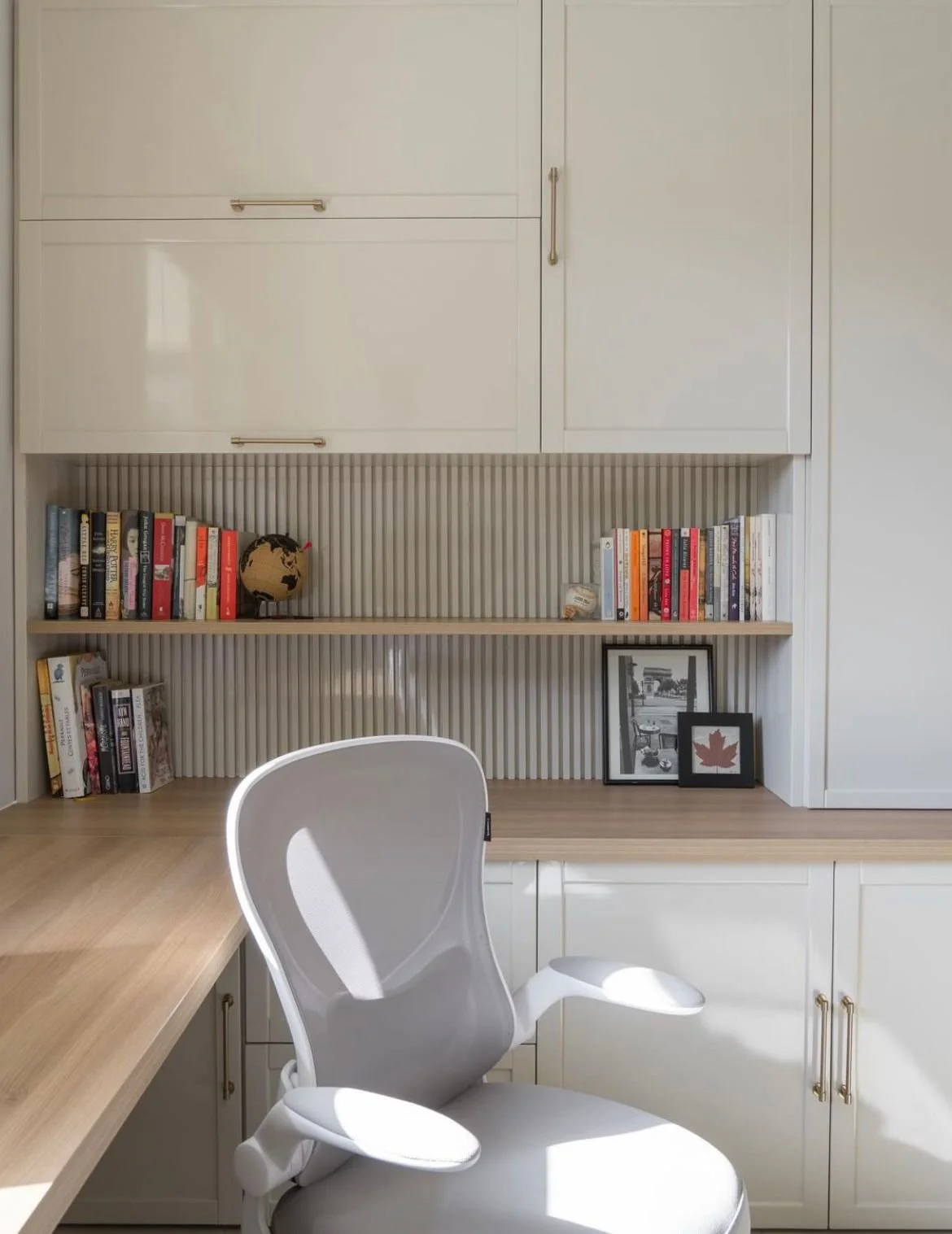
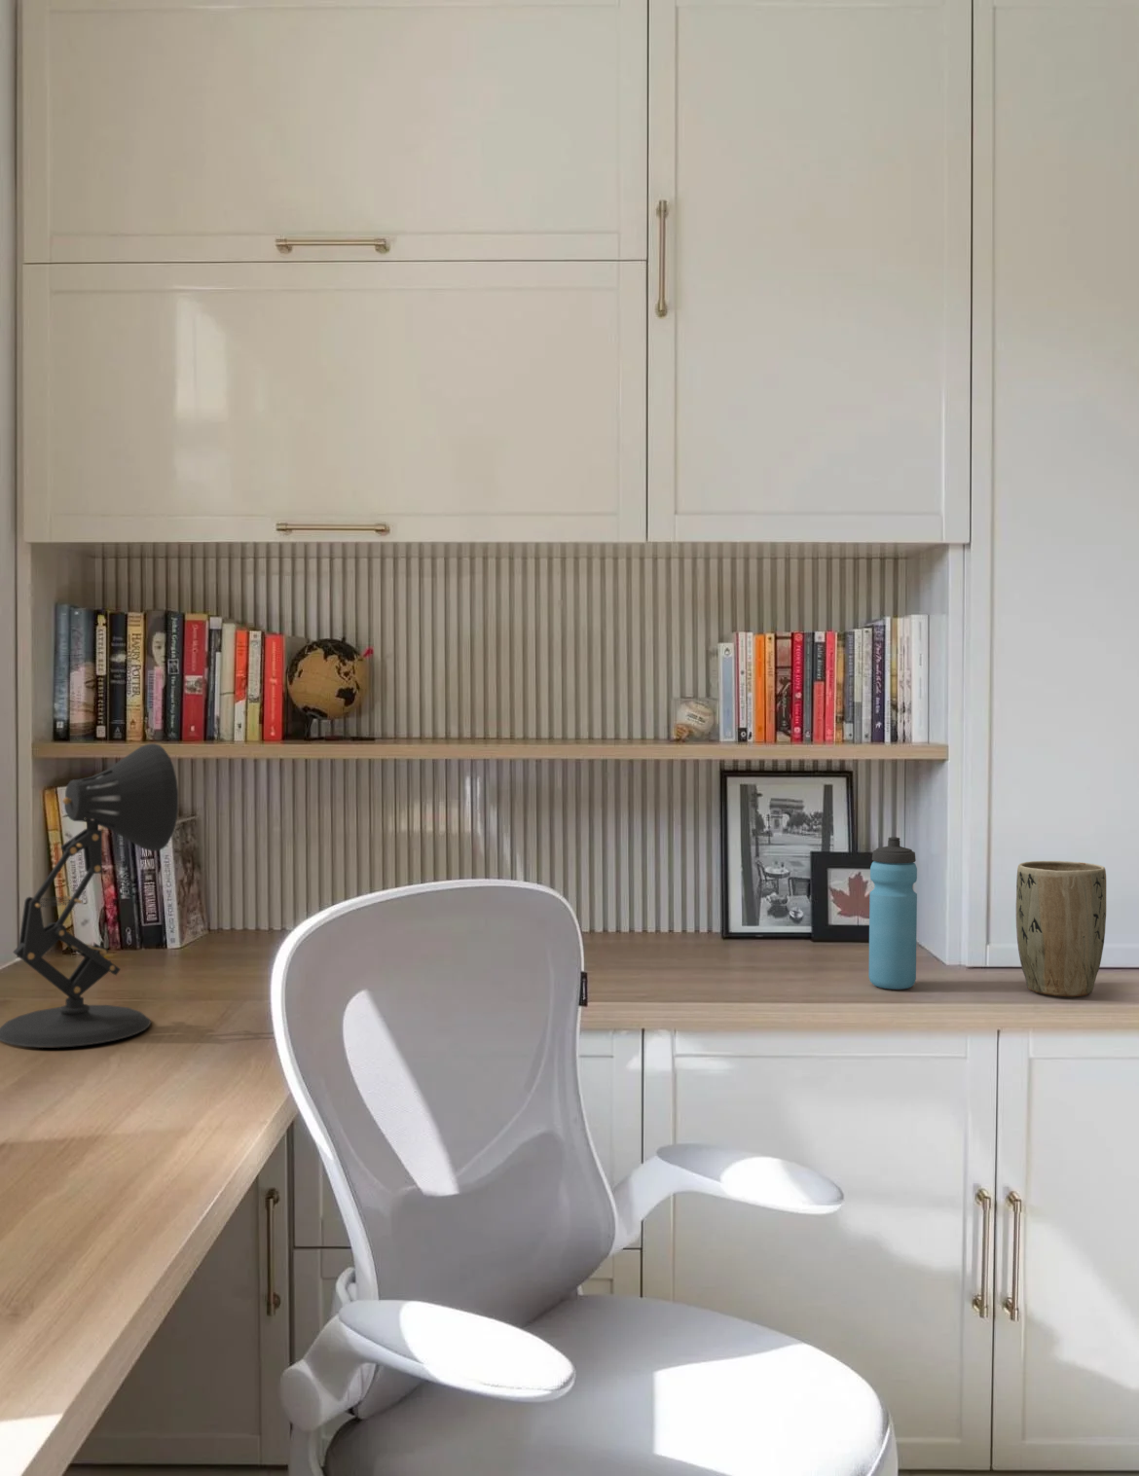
+ water bottle (893, 910)
+ plant pot (1060, 927)
+ desk lamp (81, 886)
